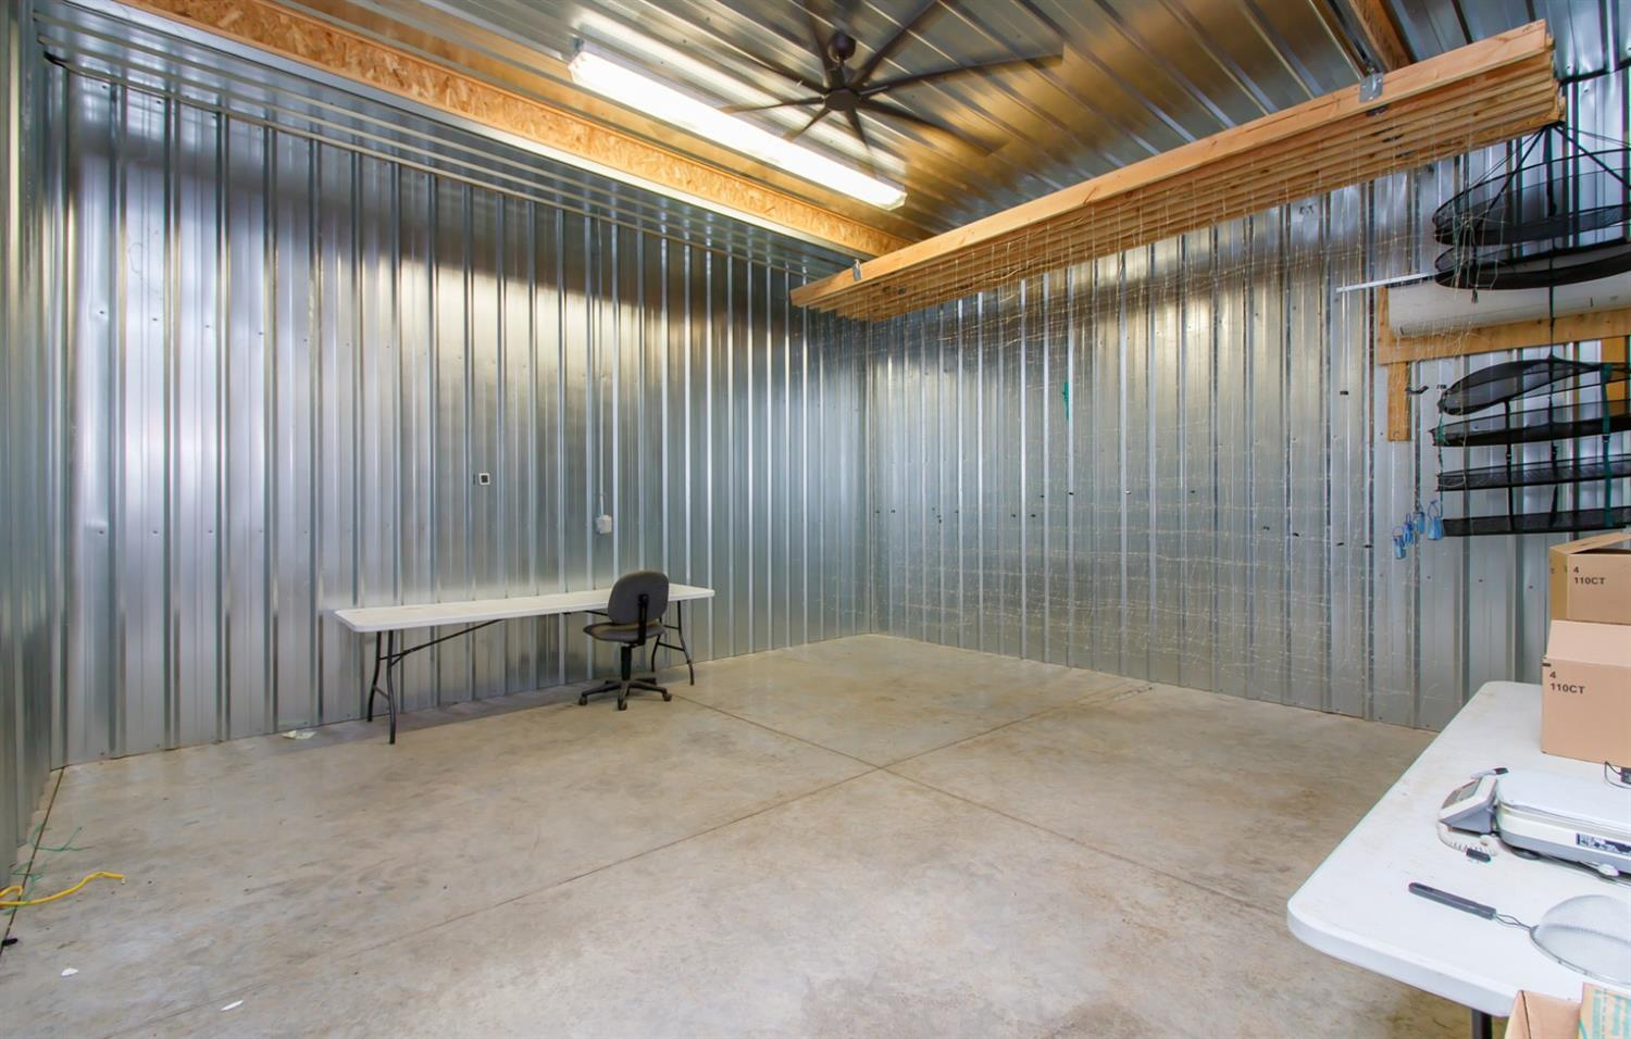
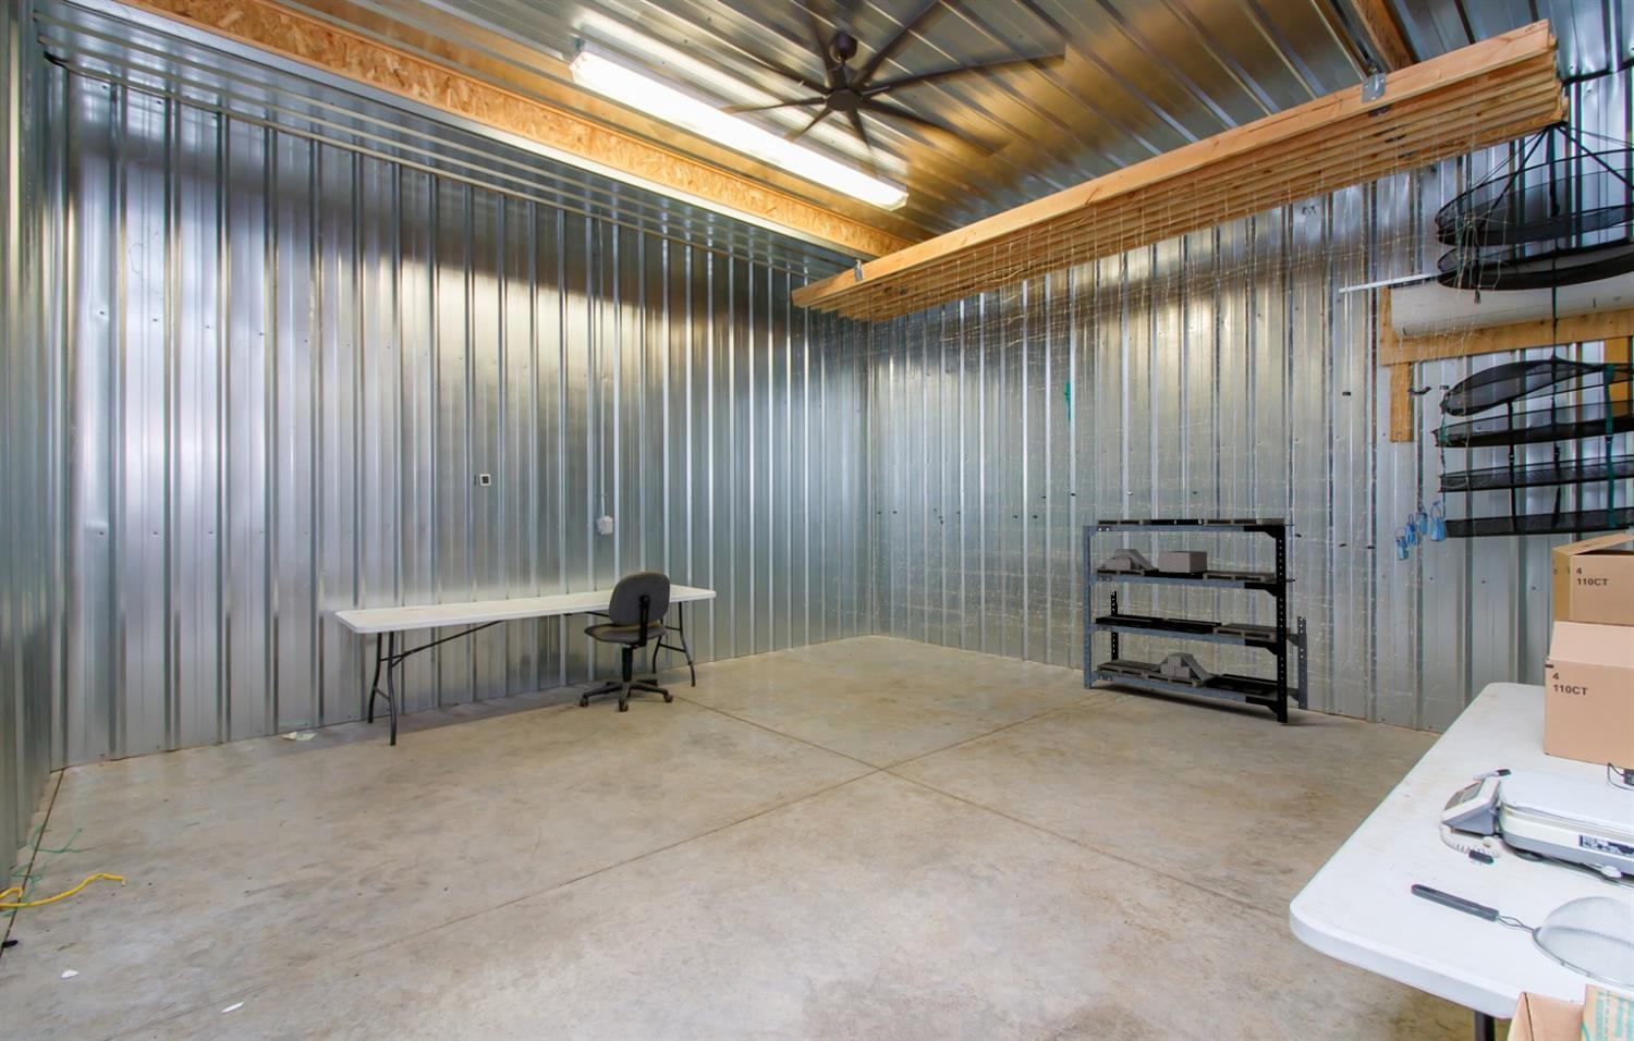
+ shelving unit (1186, 619)
